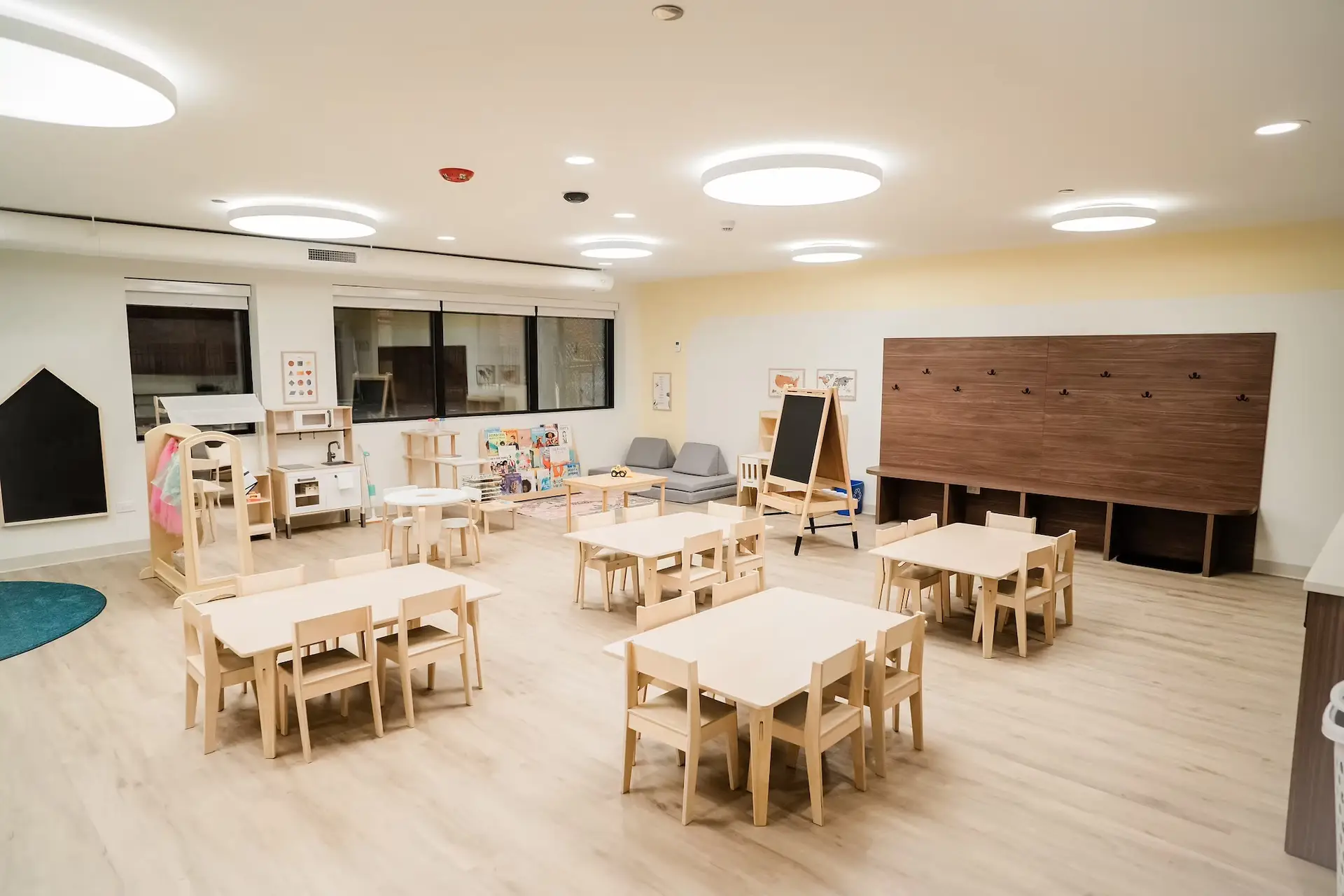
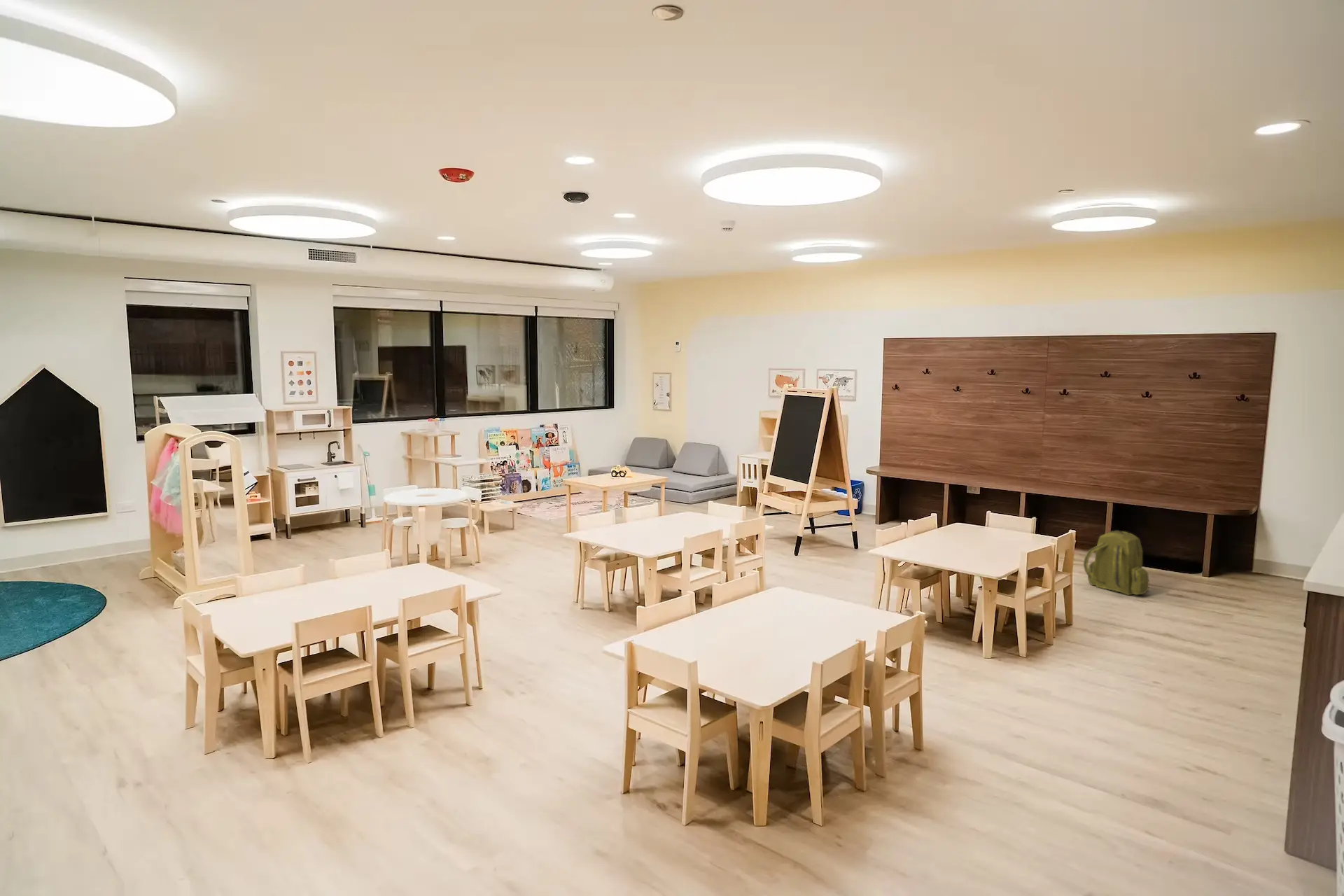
+ backpack (1117, 560)
